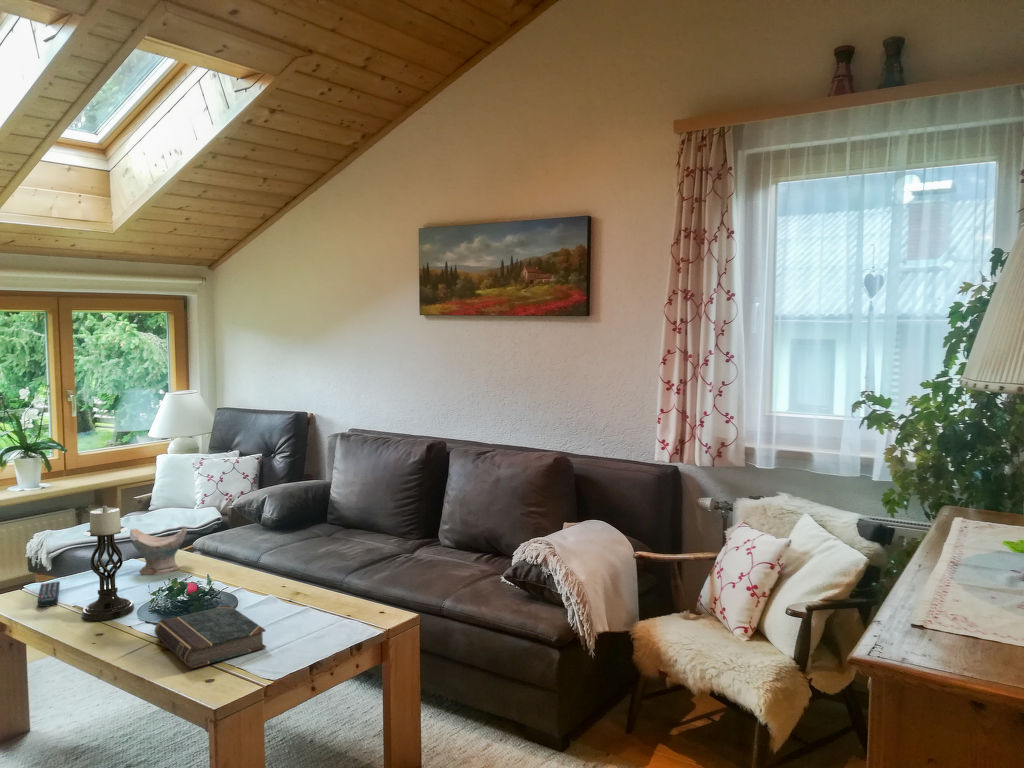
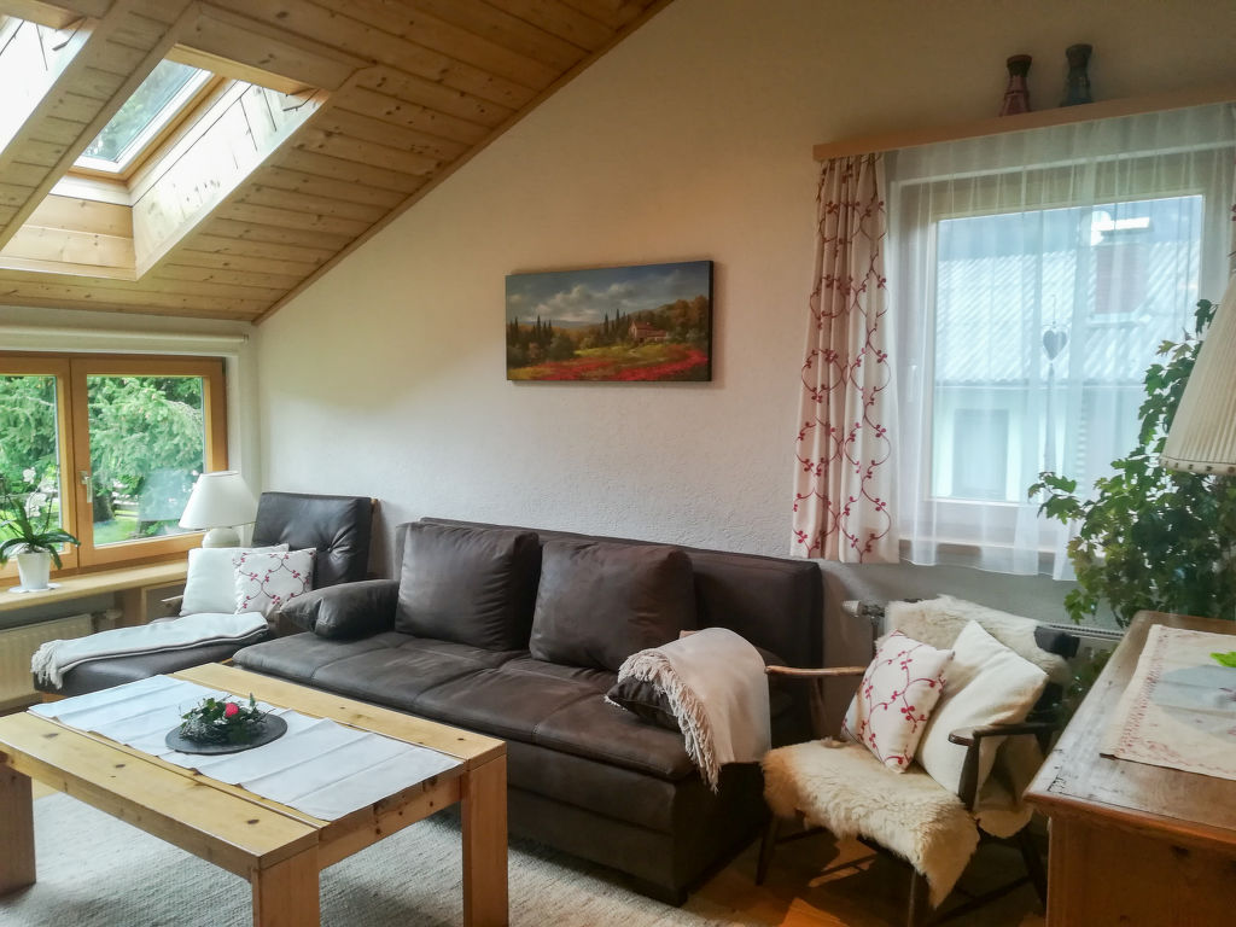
- remote control (49, 593)
- book (209, 634)
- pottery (157, 549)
- candle holder (108, 559)
